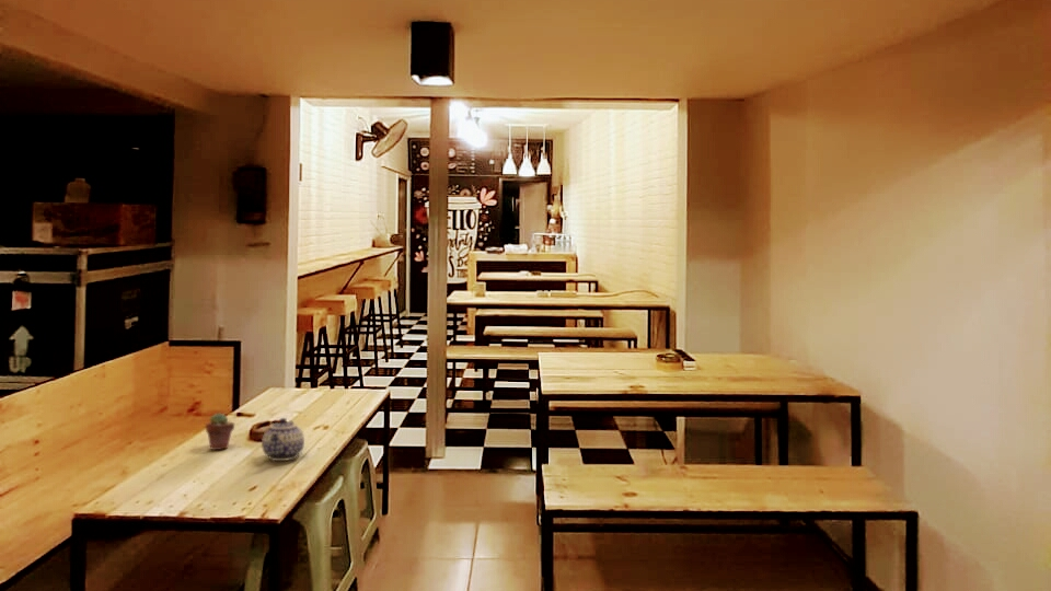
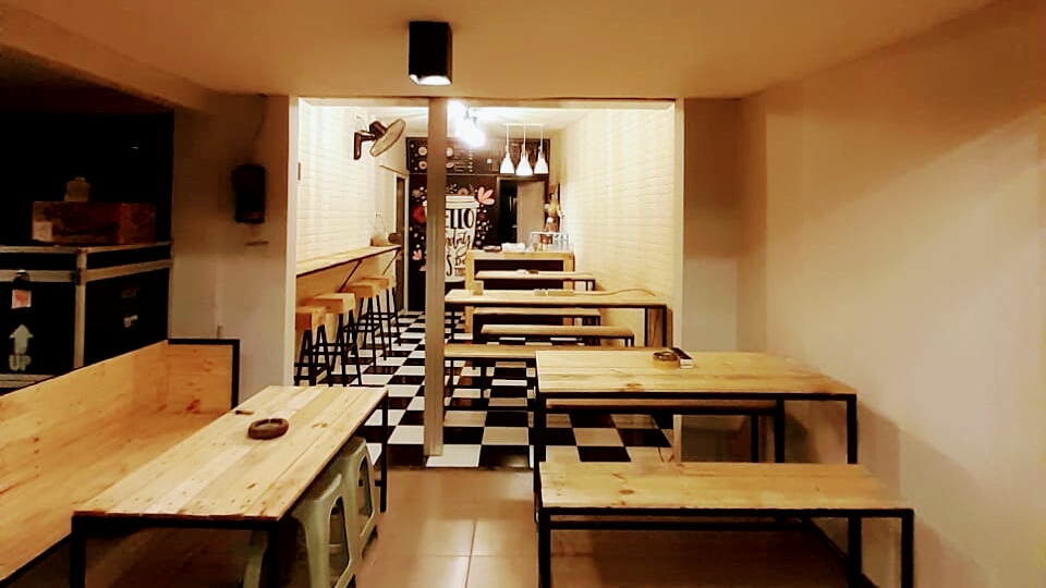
- potted succulent (219, 430)
- teapot (282, 438)
